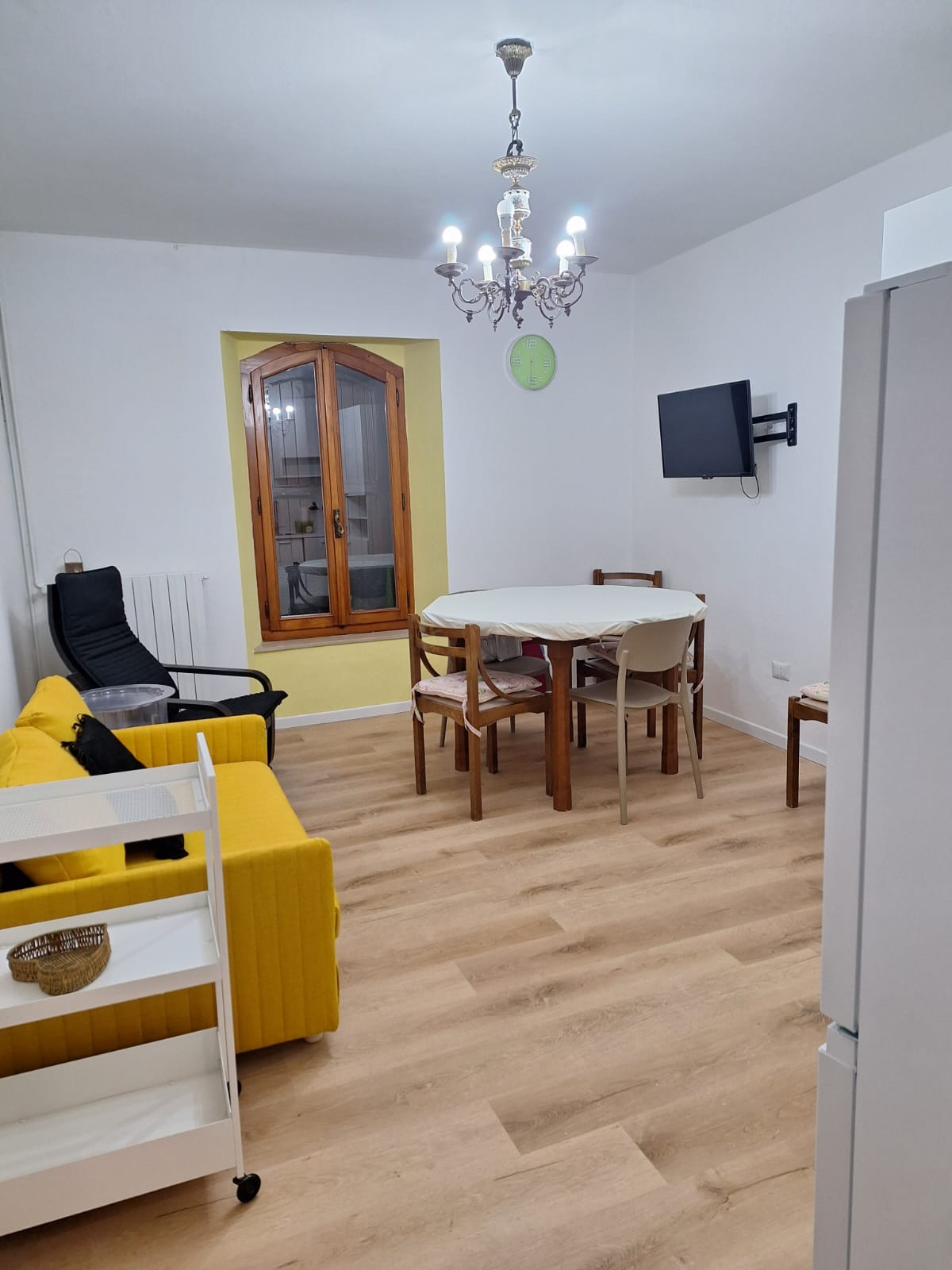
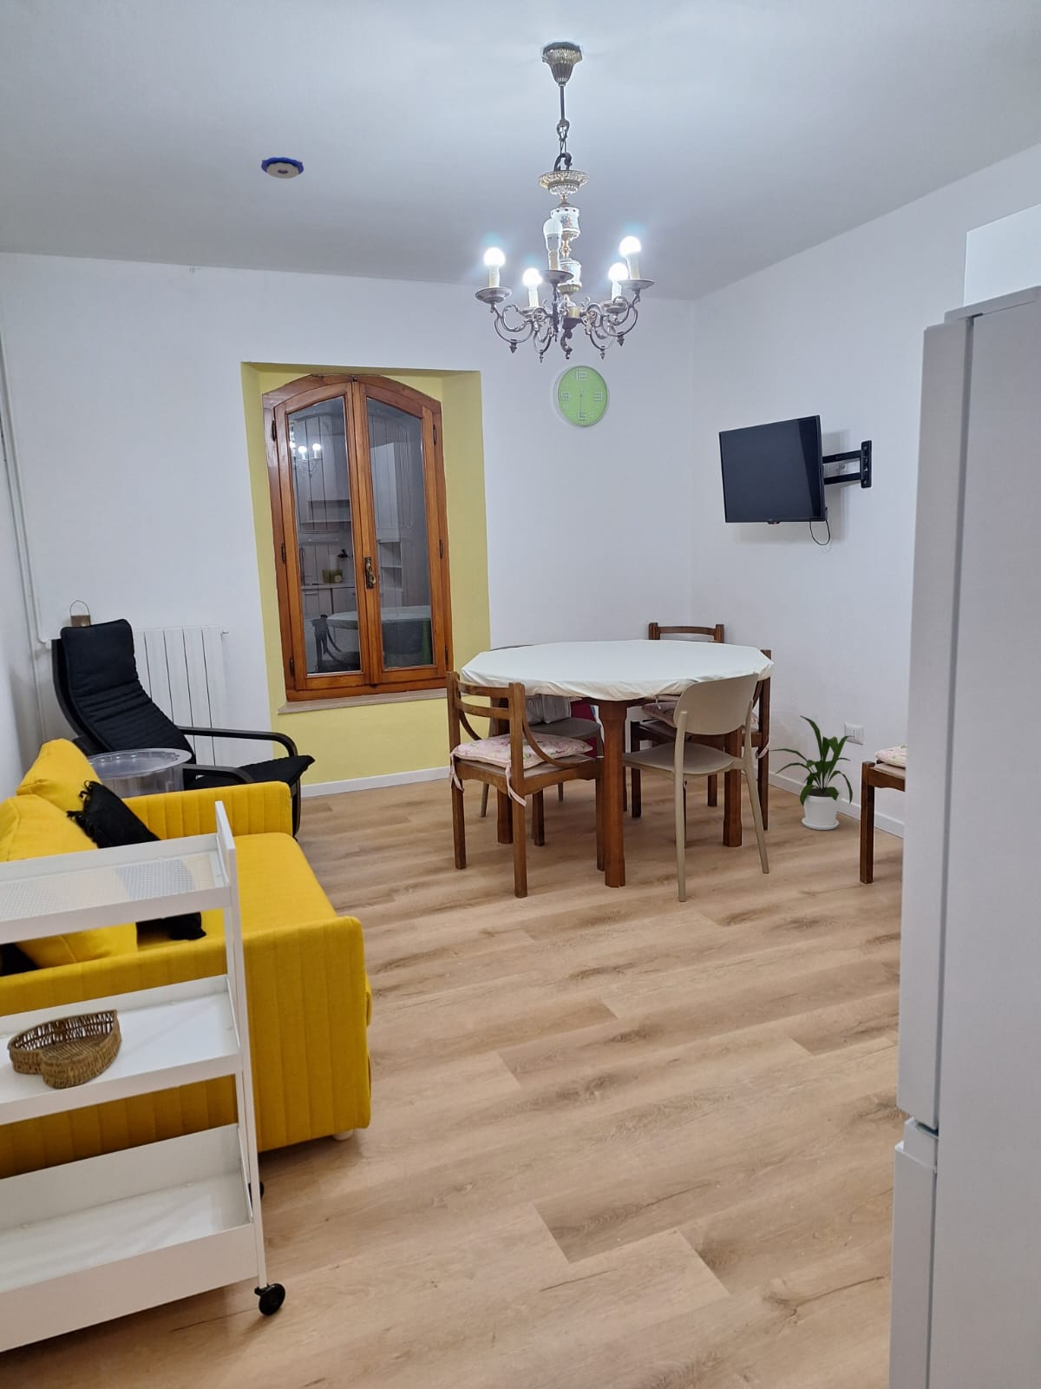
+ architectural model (282, 165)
+ house plant (818, 773)
